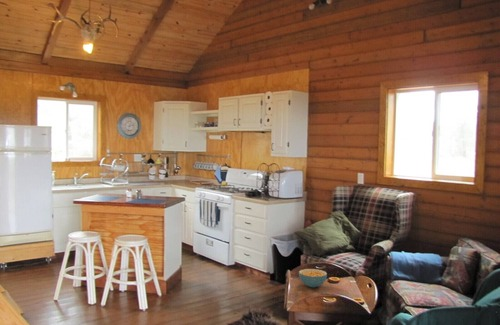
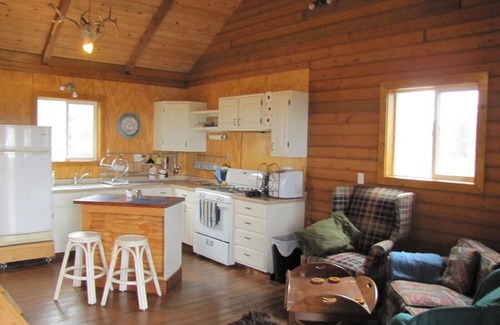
- cereal bowl (312, 279)
